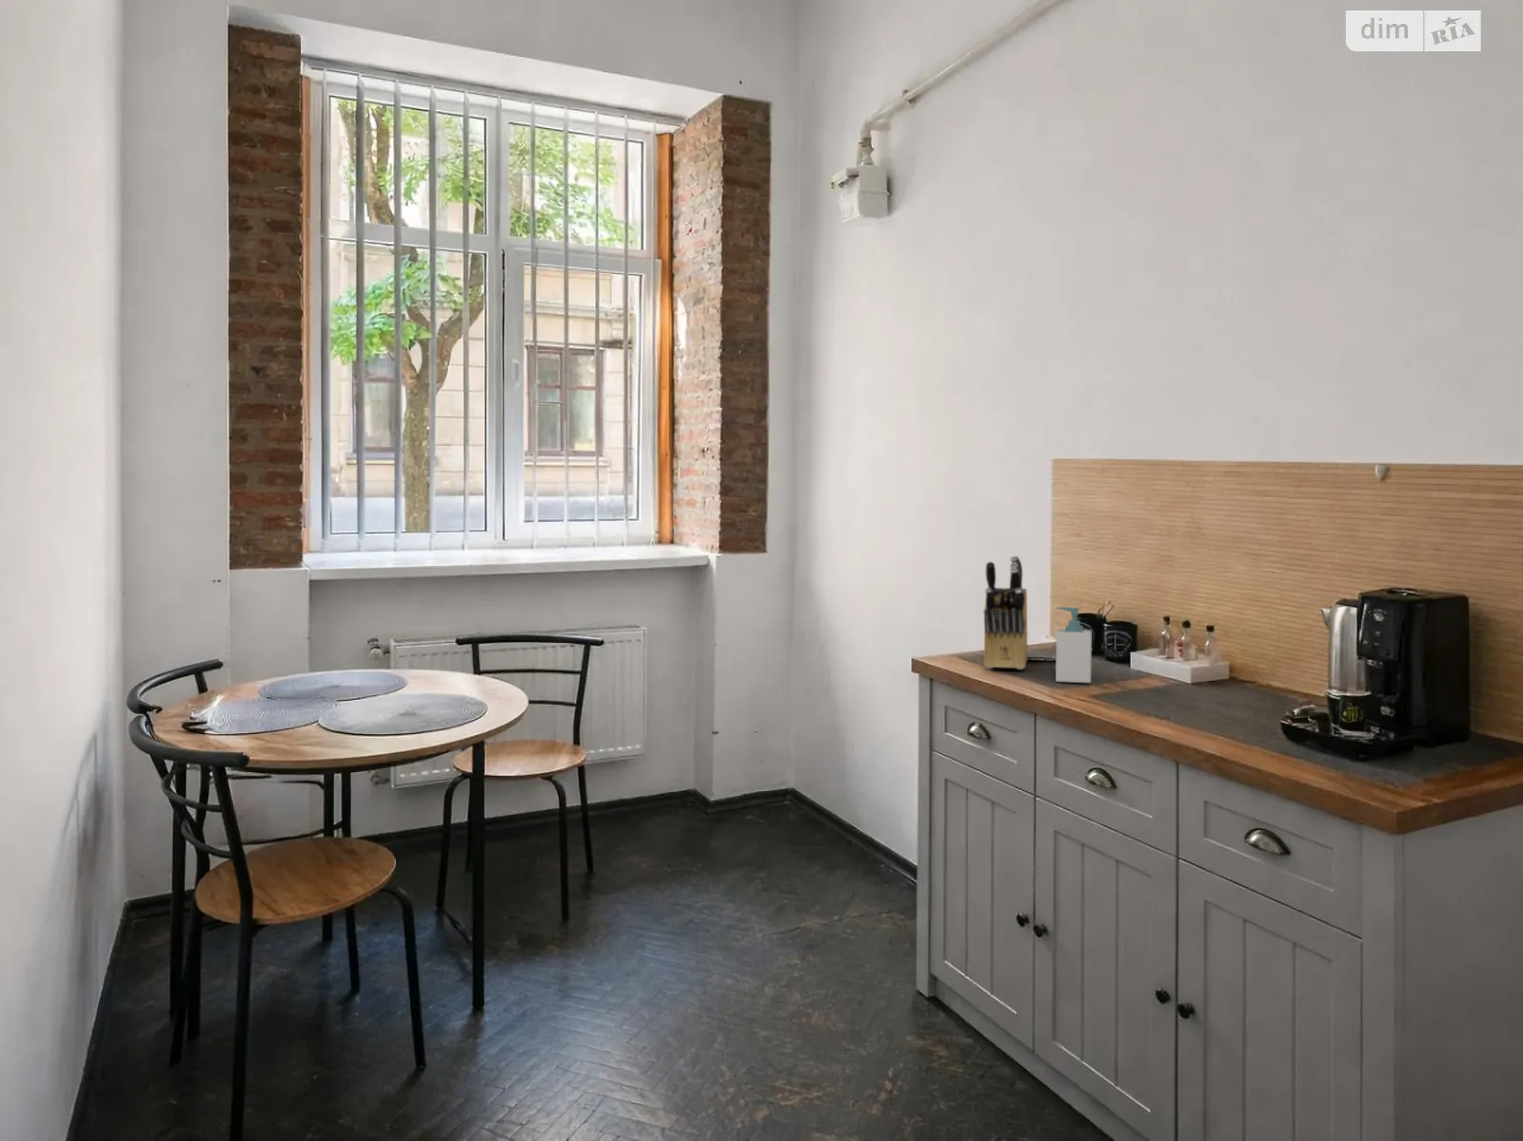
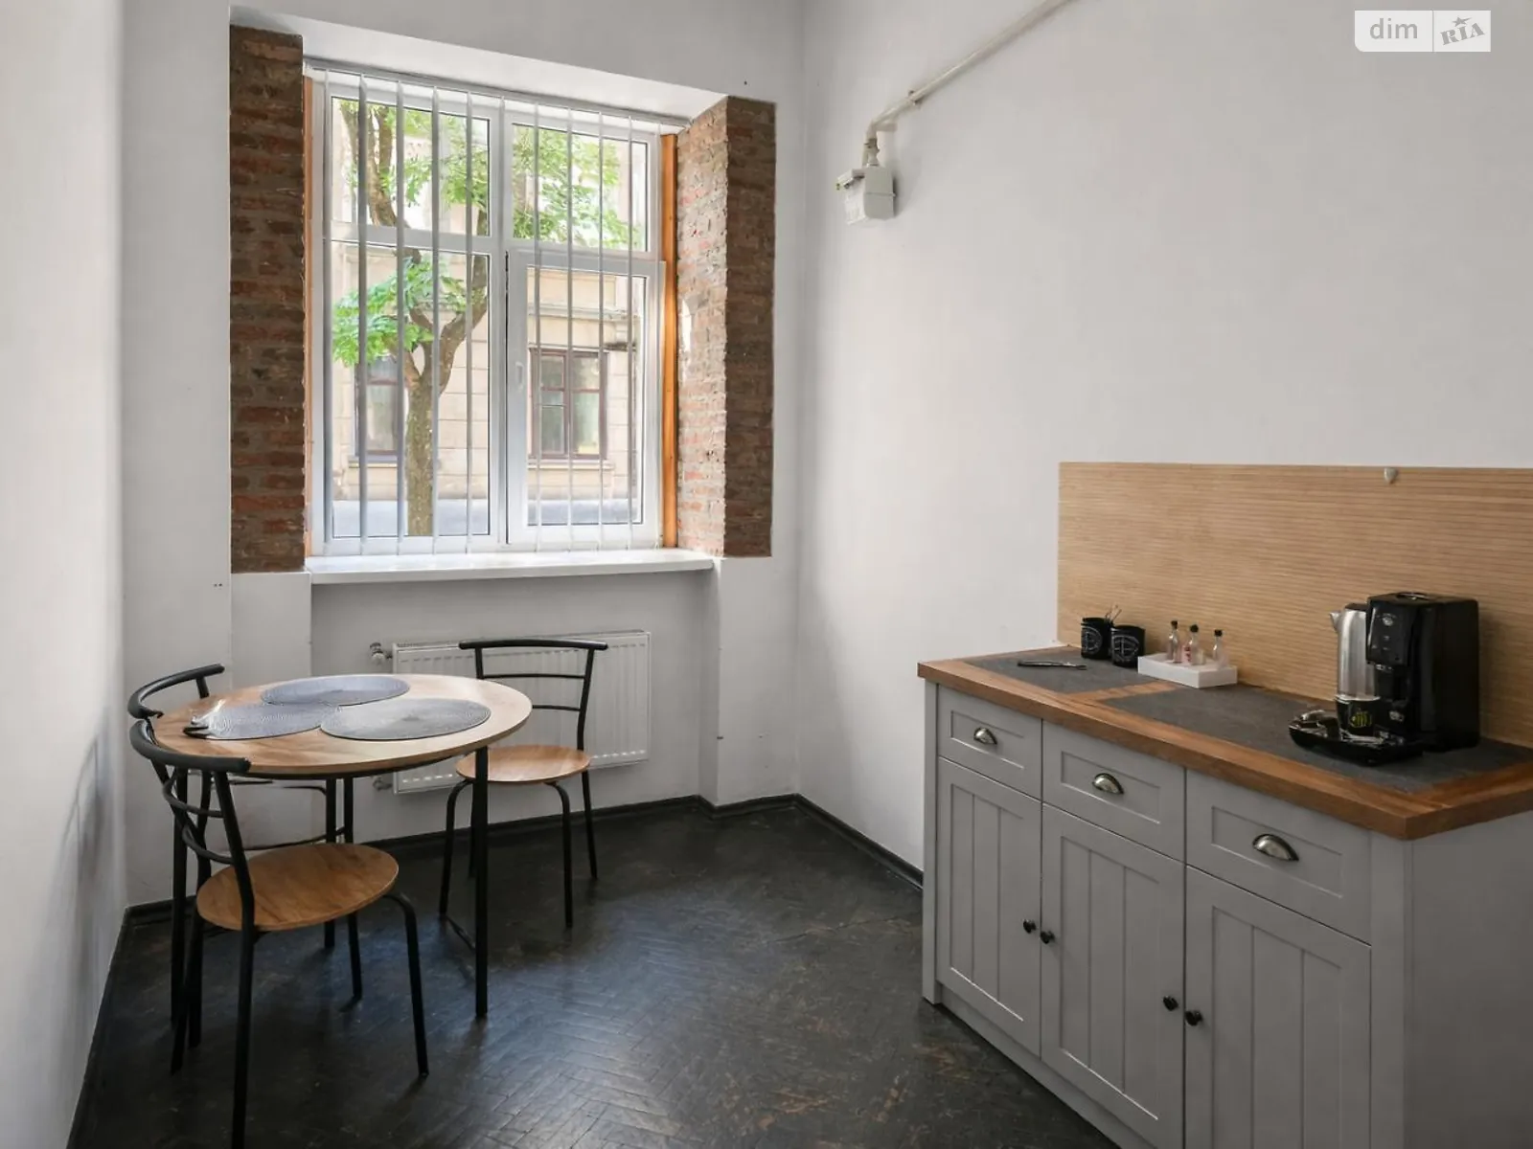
- soap bottle (1073, 642)
- knife block (1006, 610)
